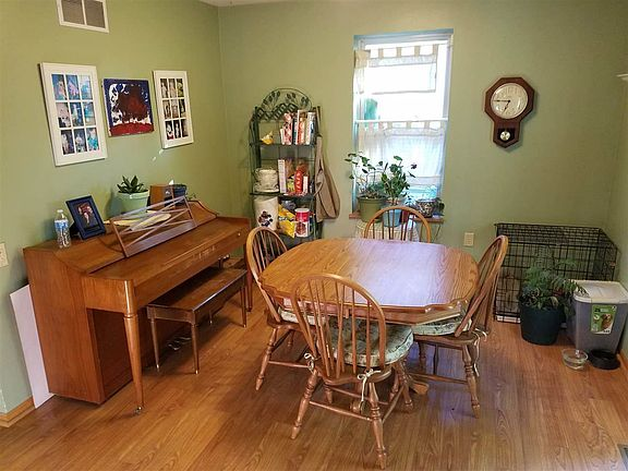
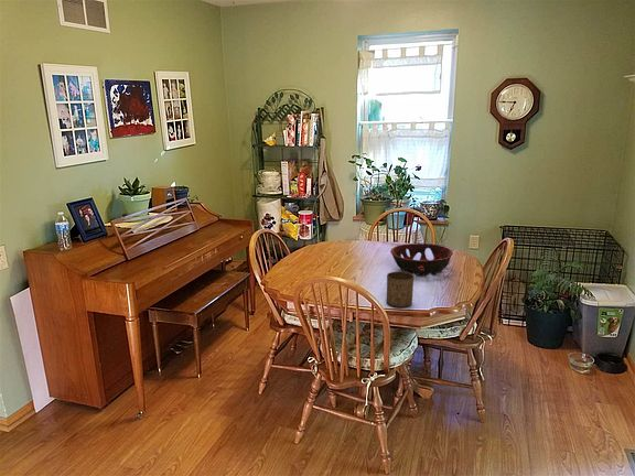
+ cup (399, 289)
+ decorative bowl (420, 260)
